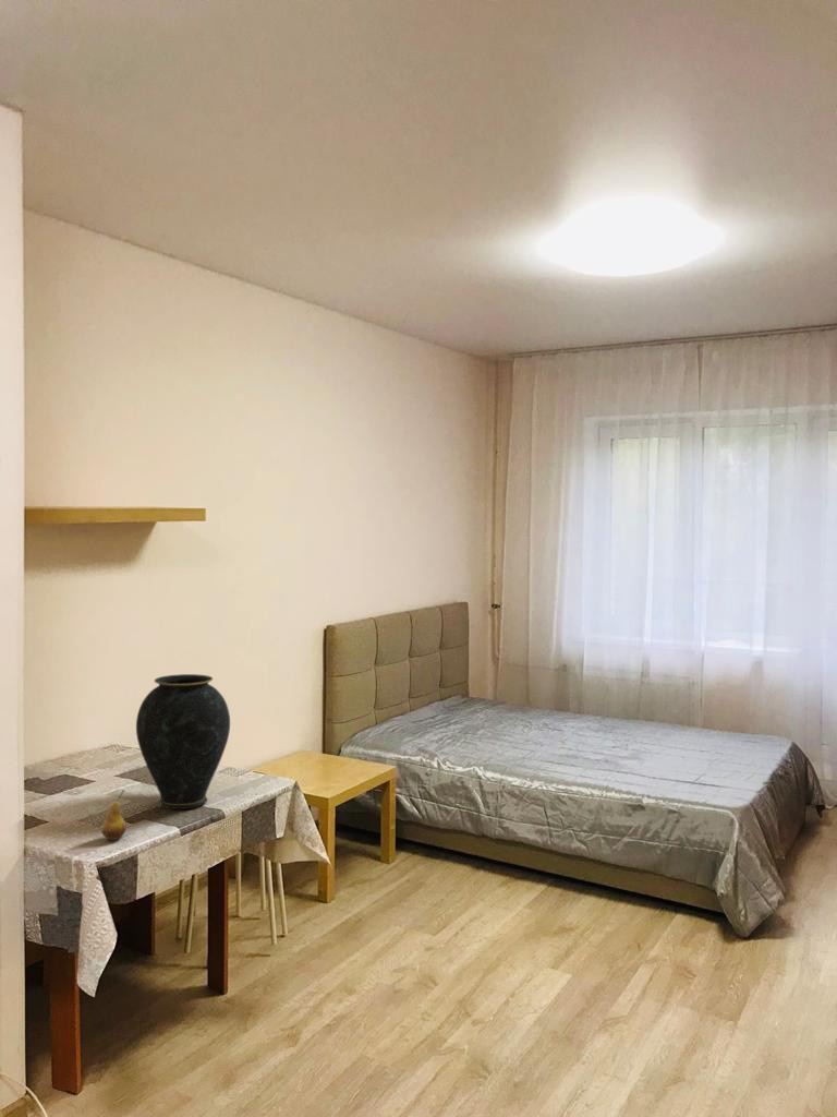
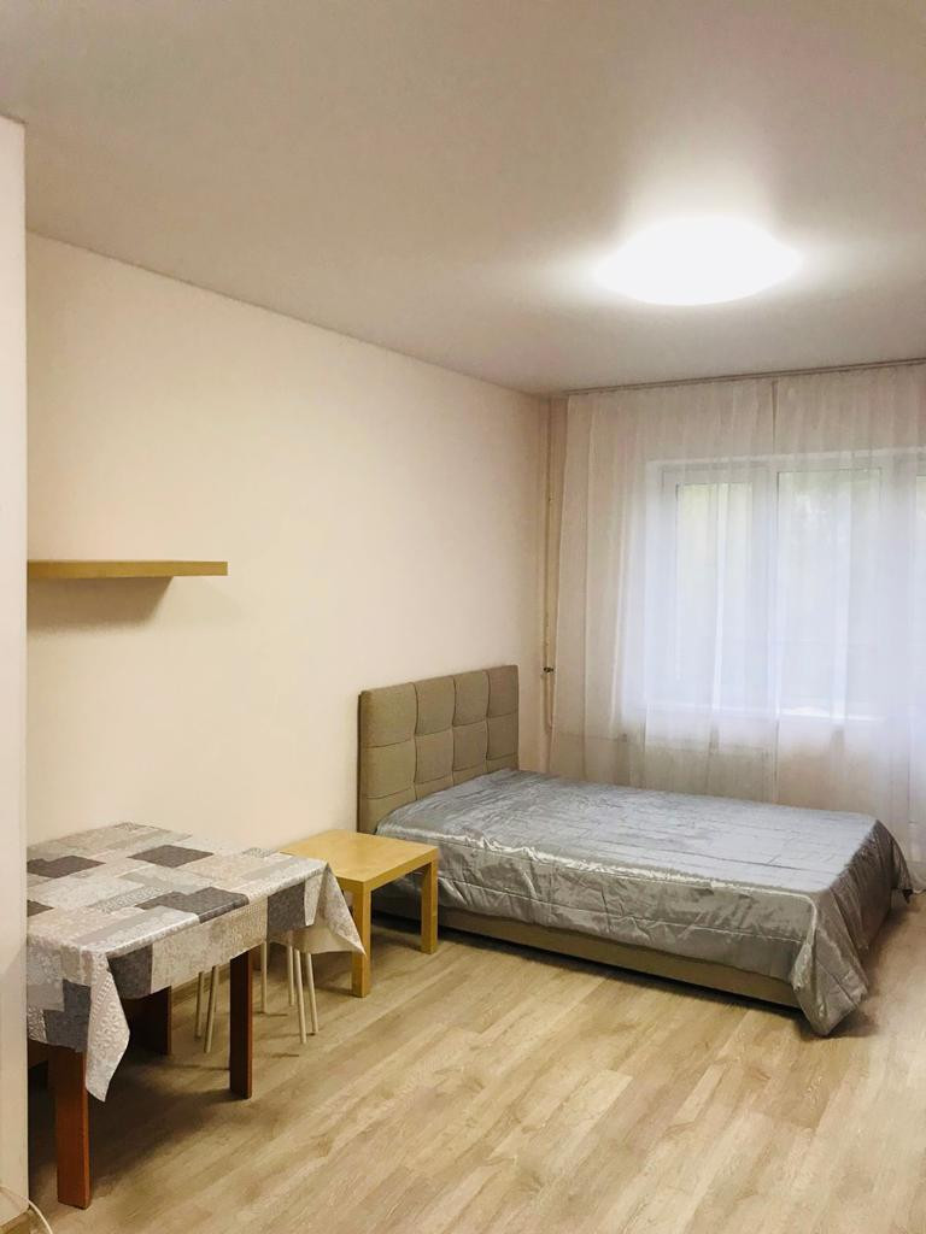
- fruit (113, 815)
- vase (183, 741)
